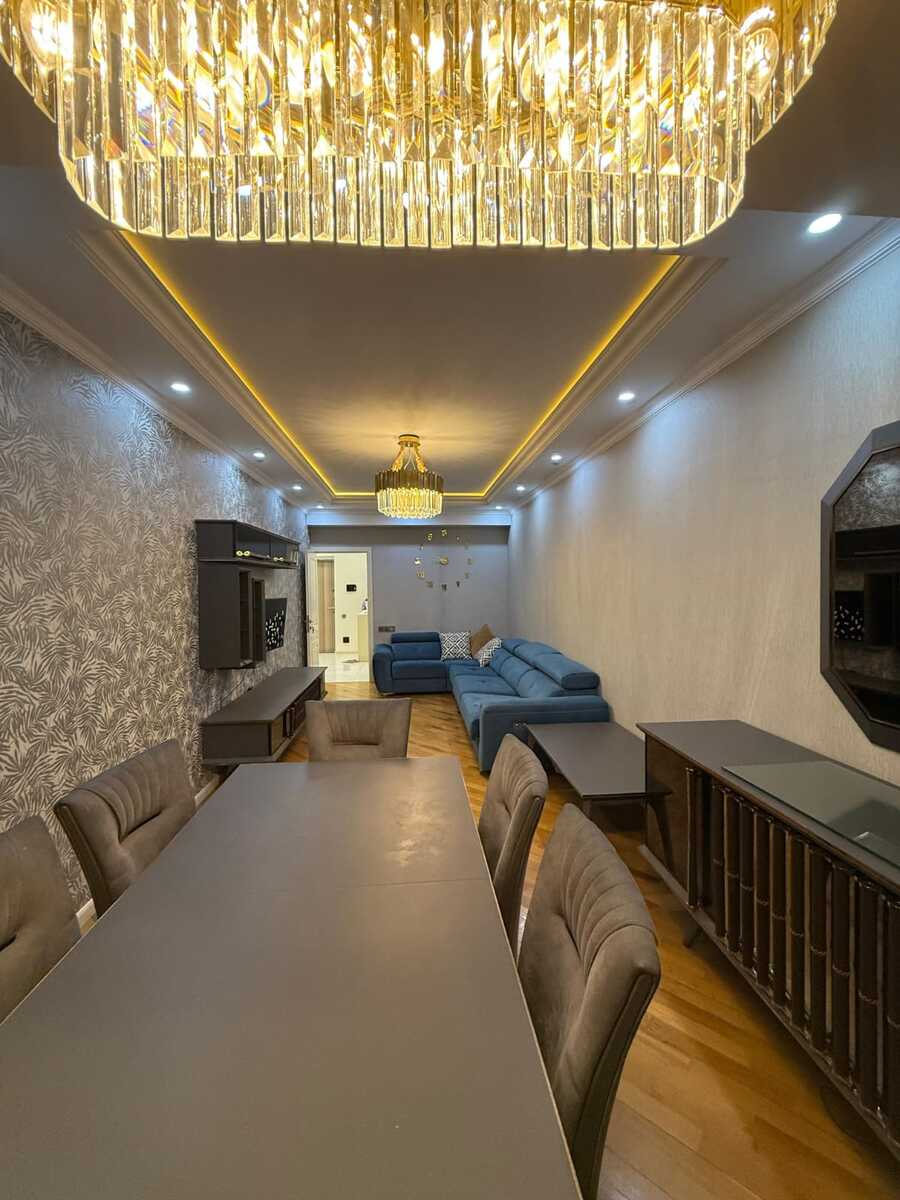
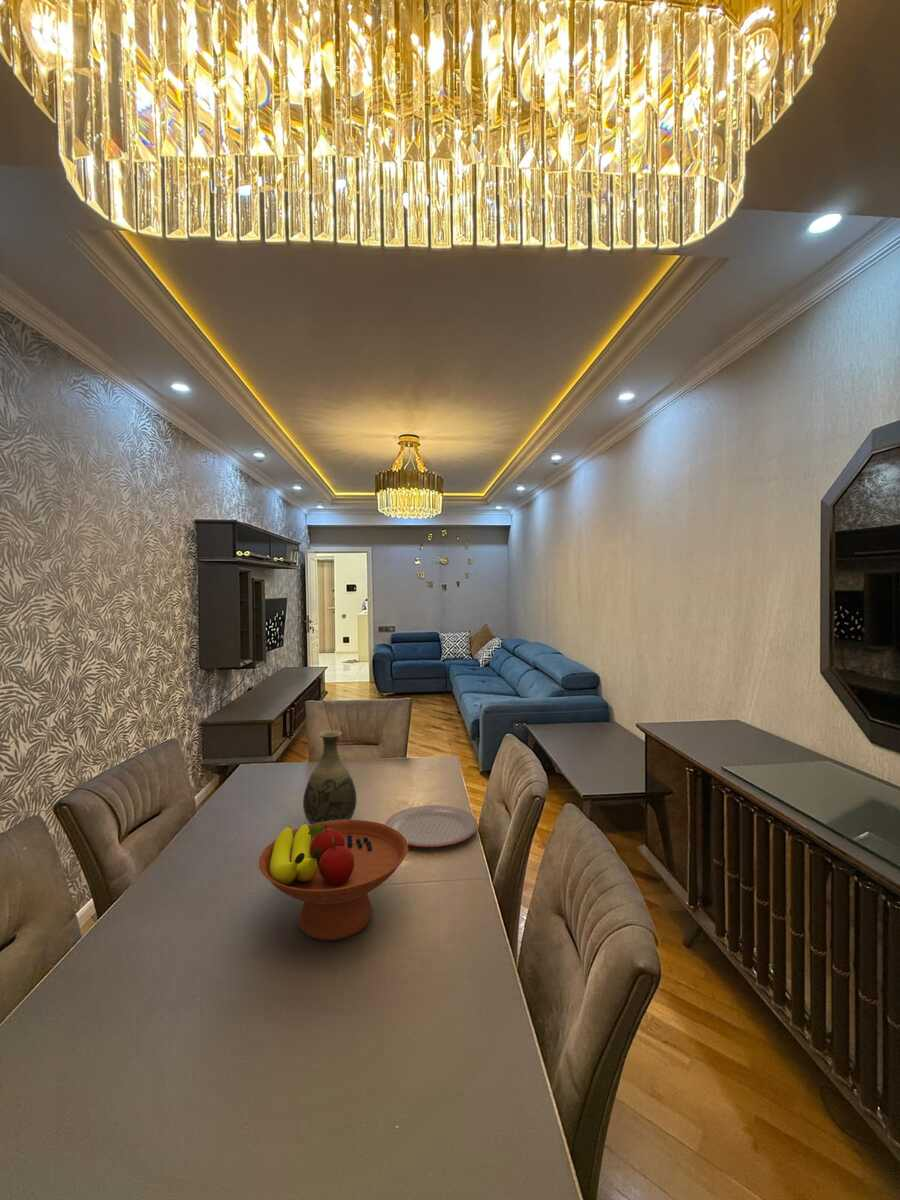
+ vase (329, 782)
+ plate (431, 827)
+ fruit bowl (335, 871)
